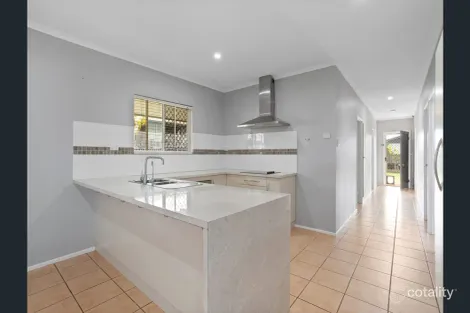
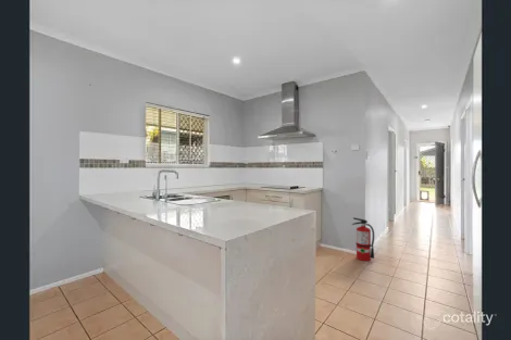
+ fire extinguisher (362, 239)
